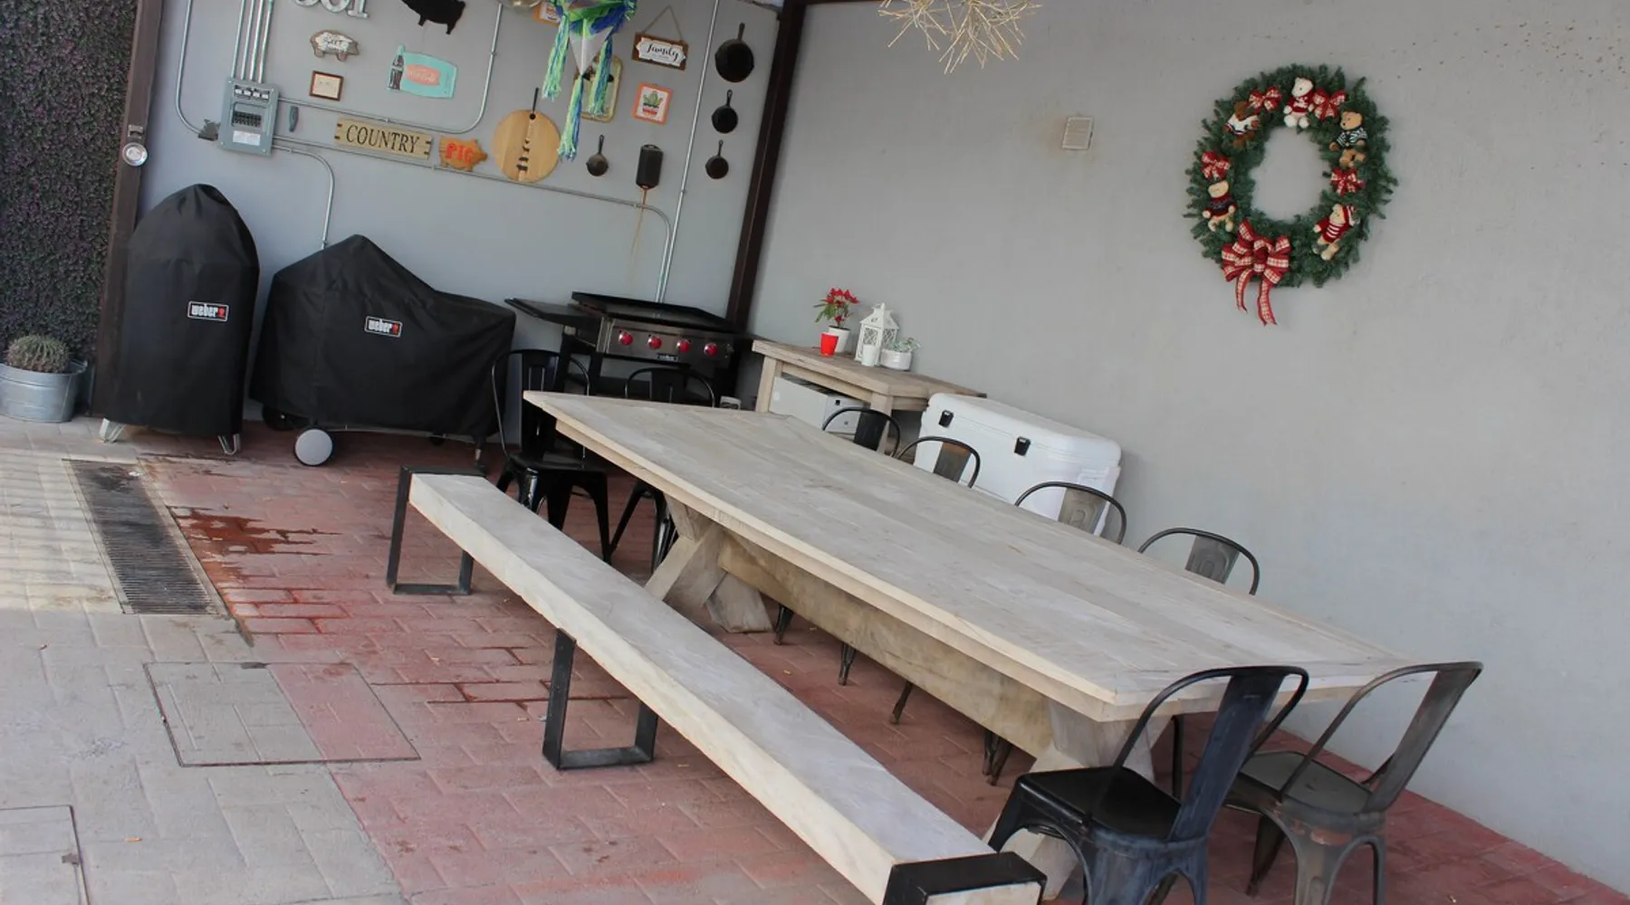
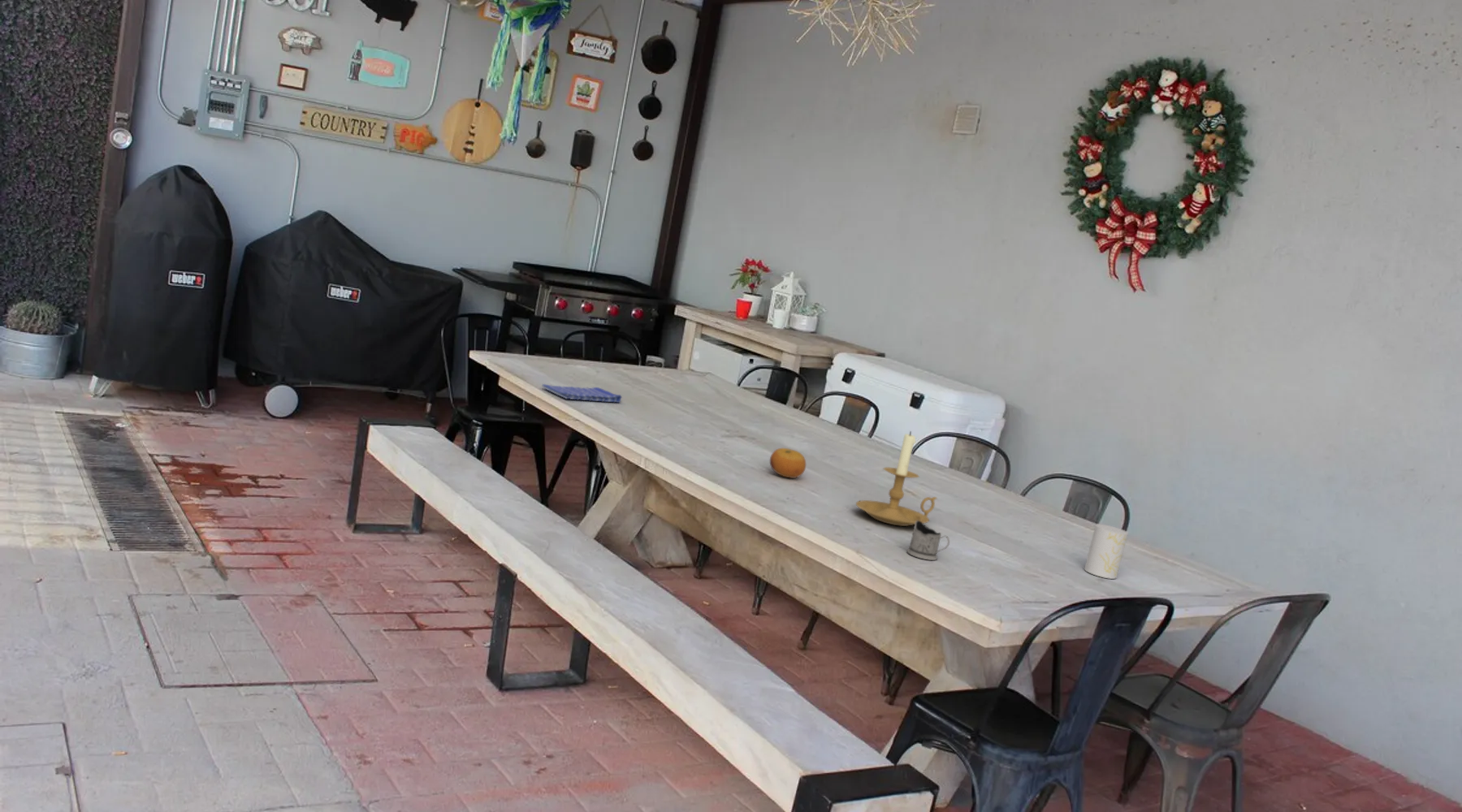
+ fruit (787, 463)
+ tea glass holder (930, 541)
+ candle holder (901, 476)
+ dish towel (582, 391)
+ cup (1105, 551)
